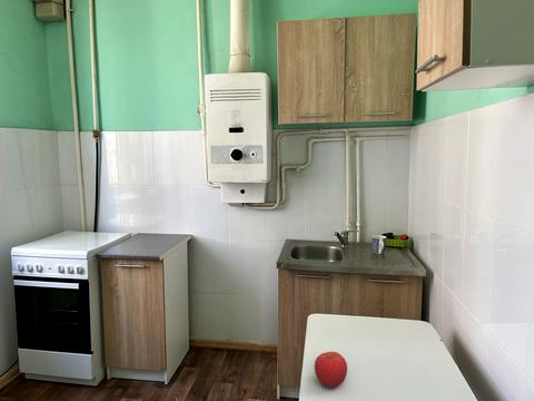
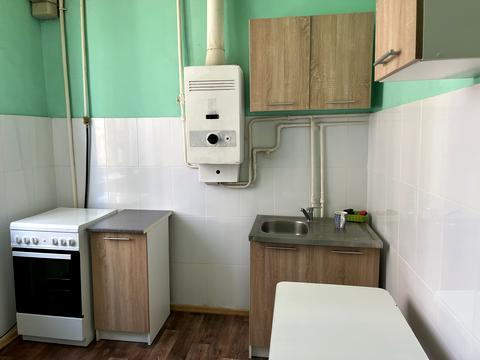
- fruit (330, 368)
